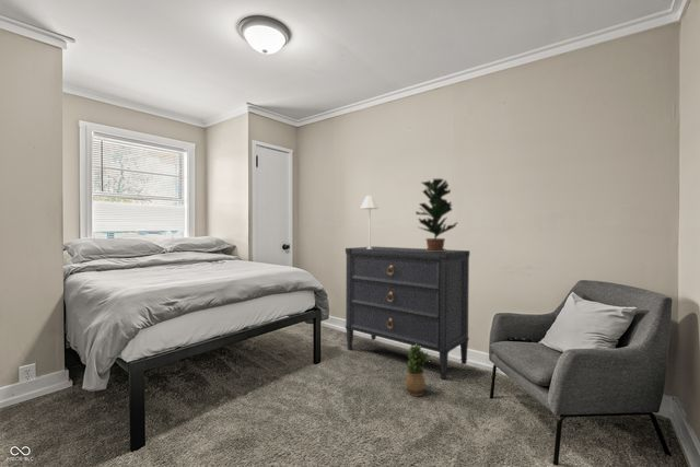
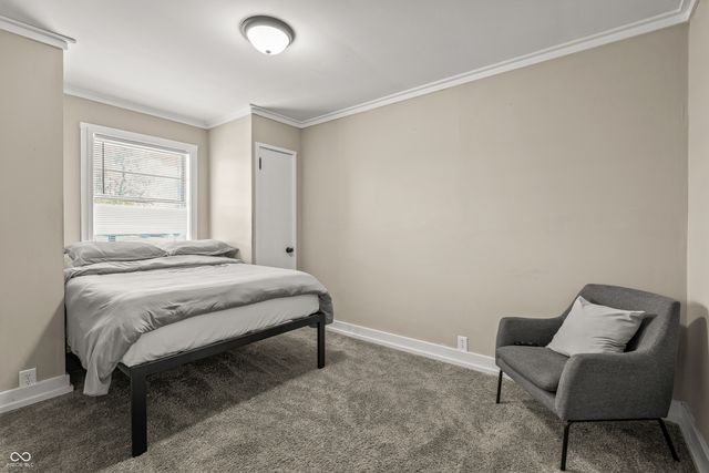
- potted plant (432, 215)
- dresser (404, 302)
- table lamp (369, 222)
- potted plant (417, 367)
